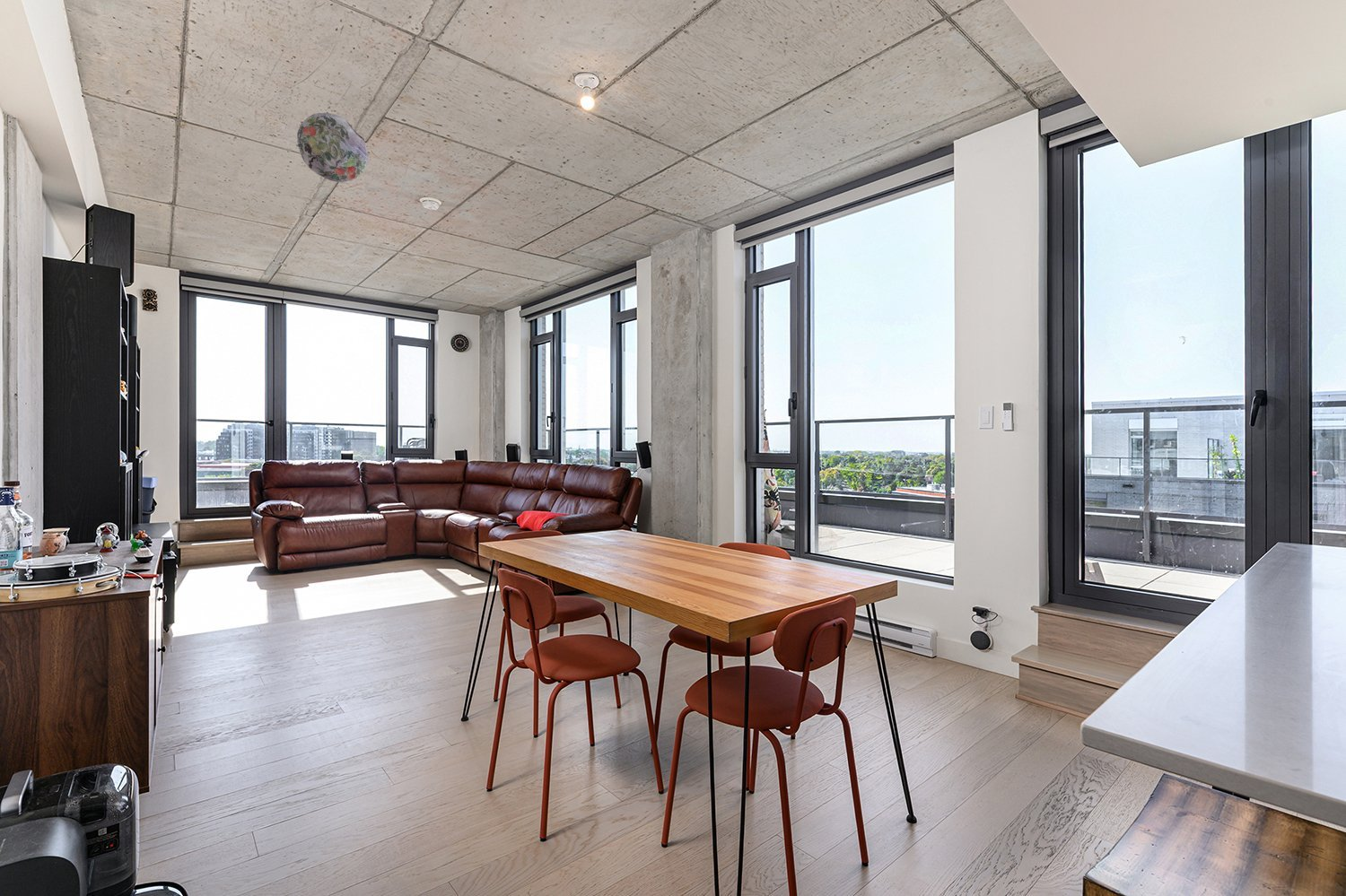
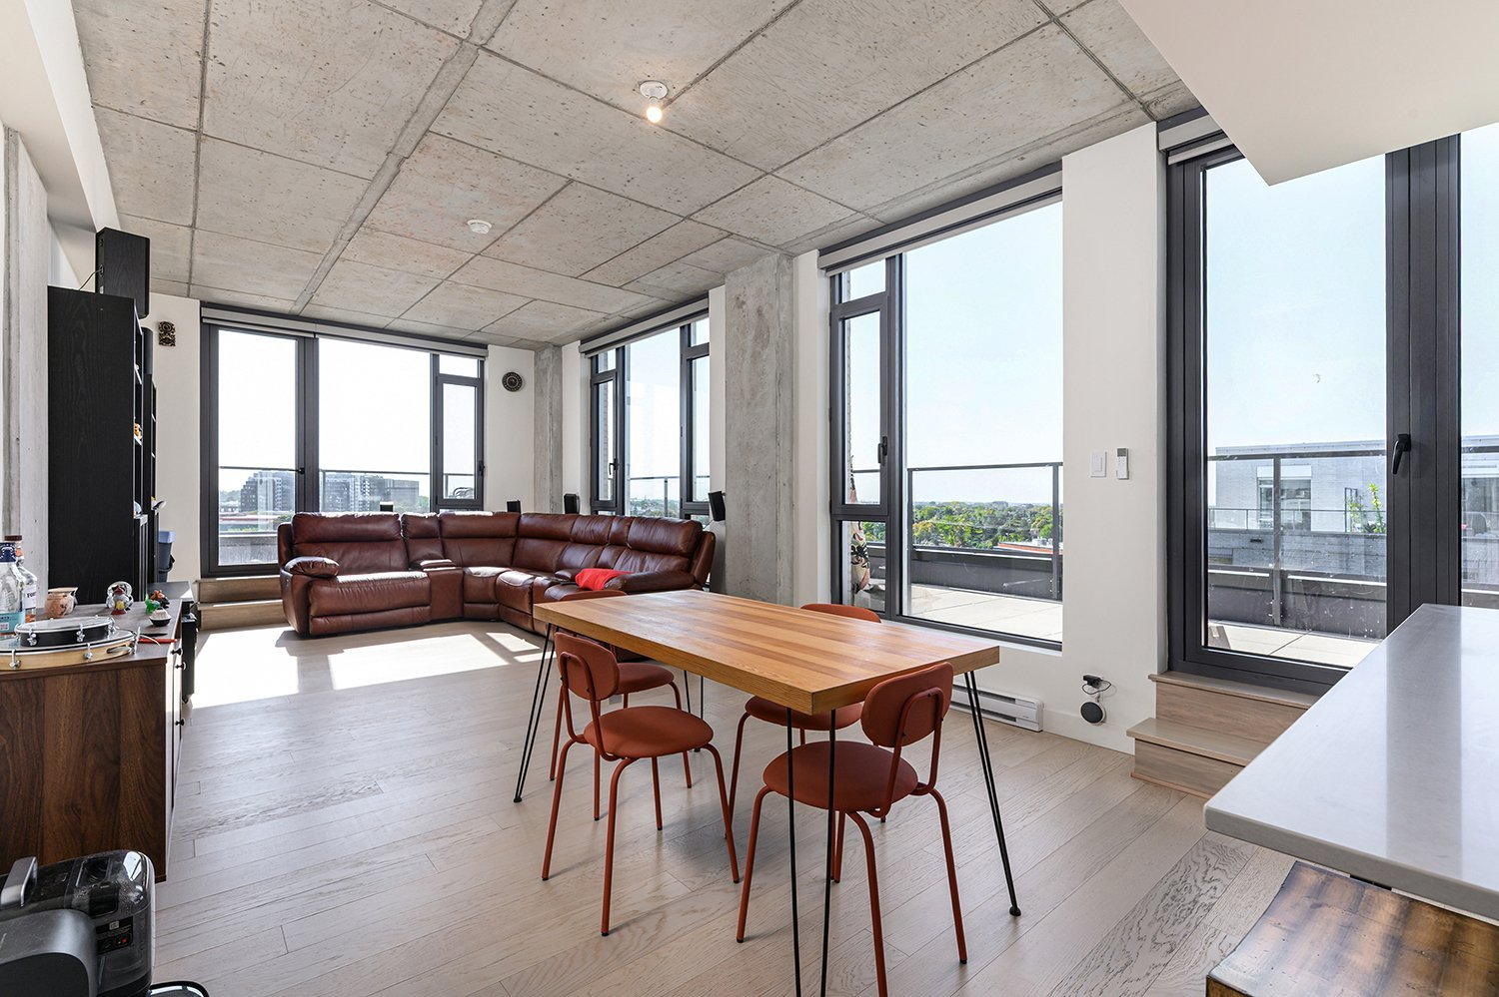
- paper lantern (333, 148)
